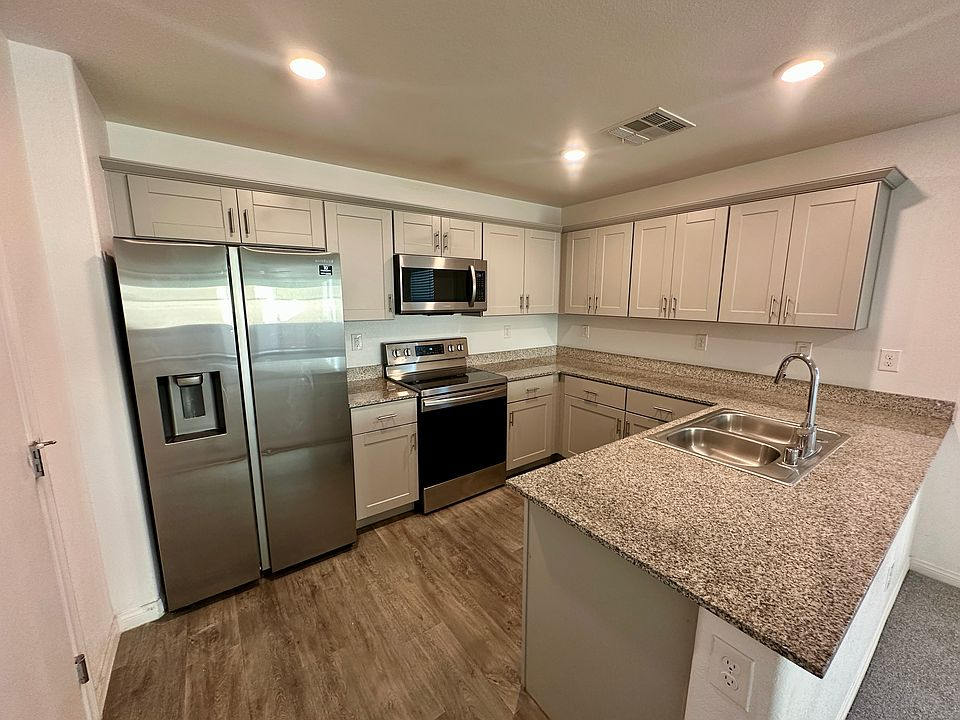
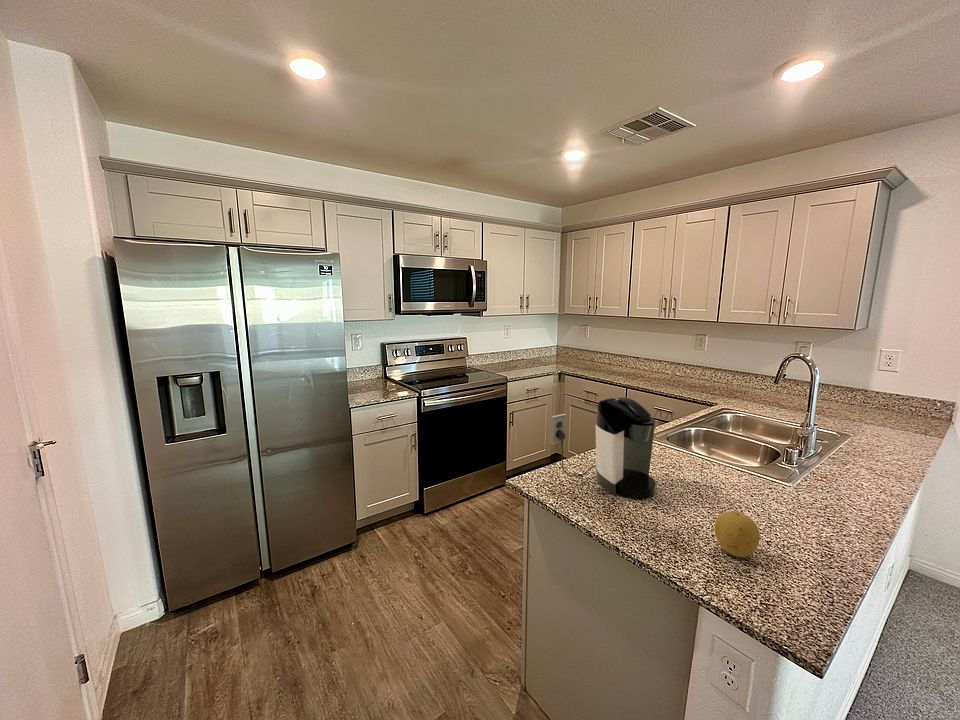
+ fruit (736, 533)
+ coffee maker (611, 445)
